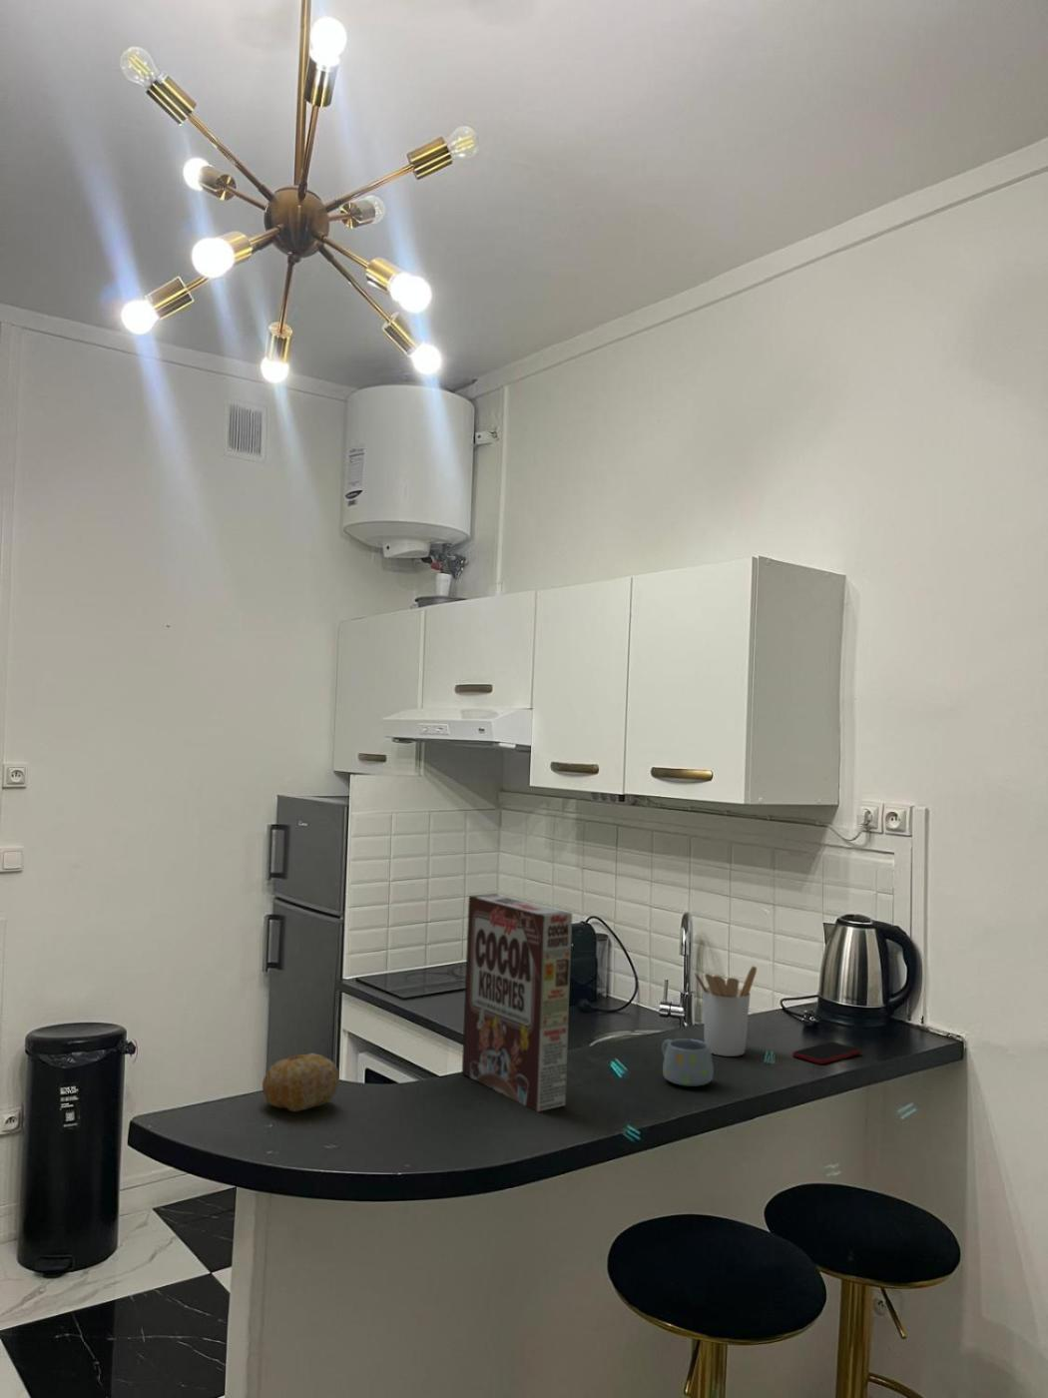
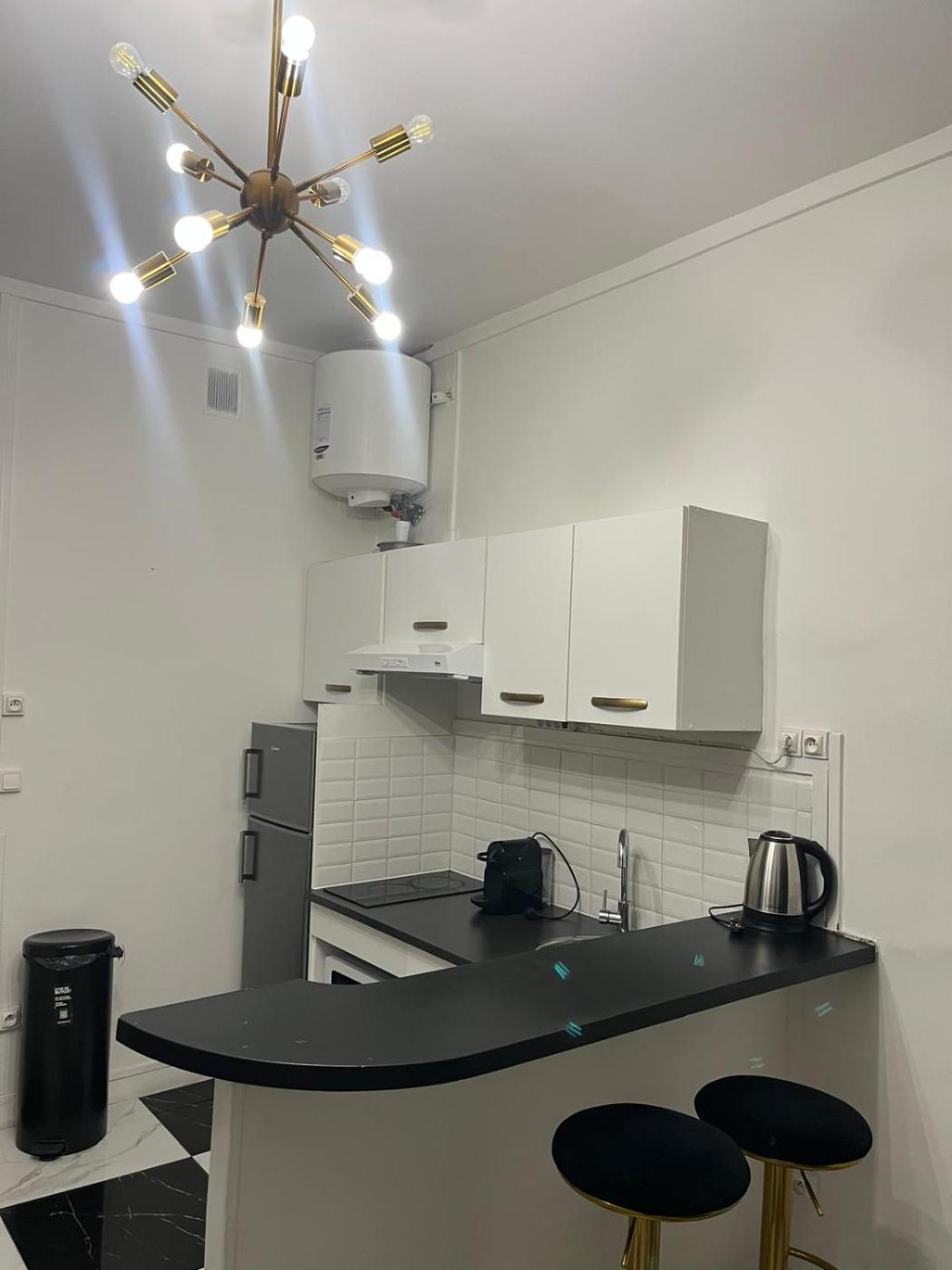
- utensil holder (723, 1008)
- mug (683, 1060)
- cereal box (515, 995)
- smartphone (827, 1052)
- fruit (302, 1080)
